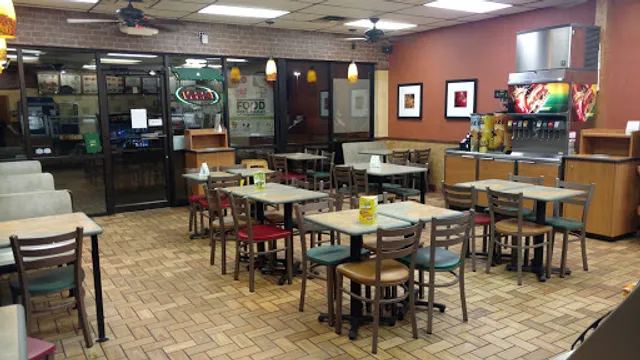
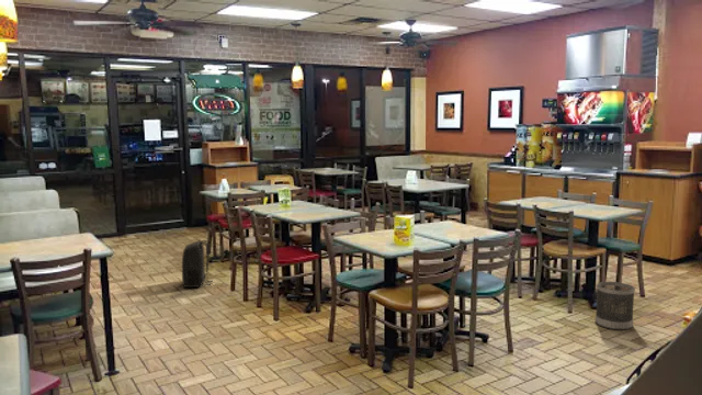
+ wastebasket (614, 305)
+ backpack (197, 261)
